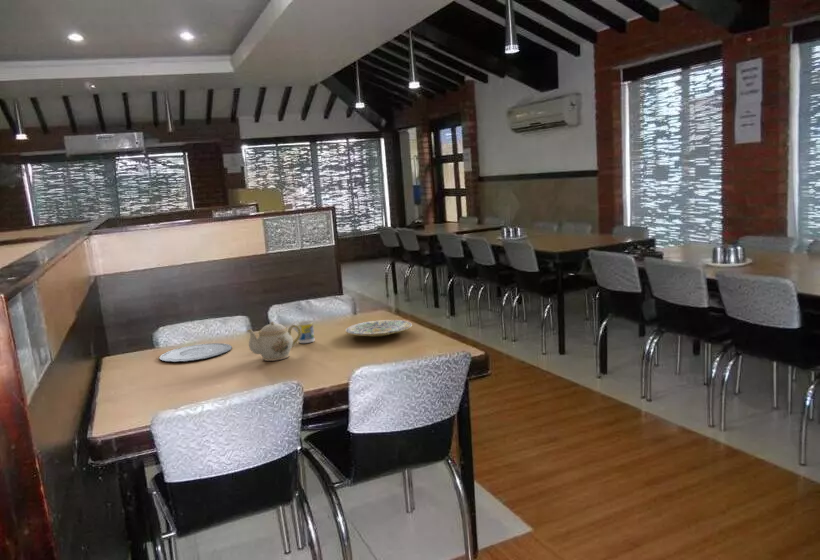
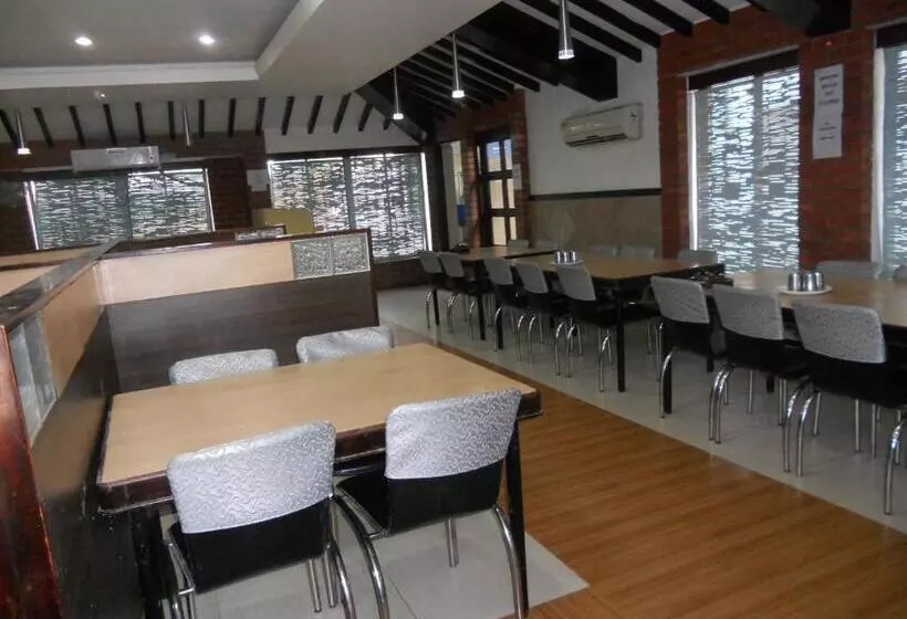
- teapot (275, 339)
- plate (379, 330)
- plate (196, 352)
- cup (302, 330)
